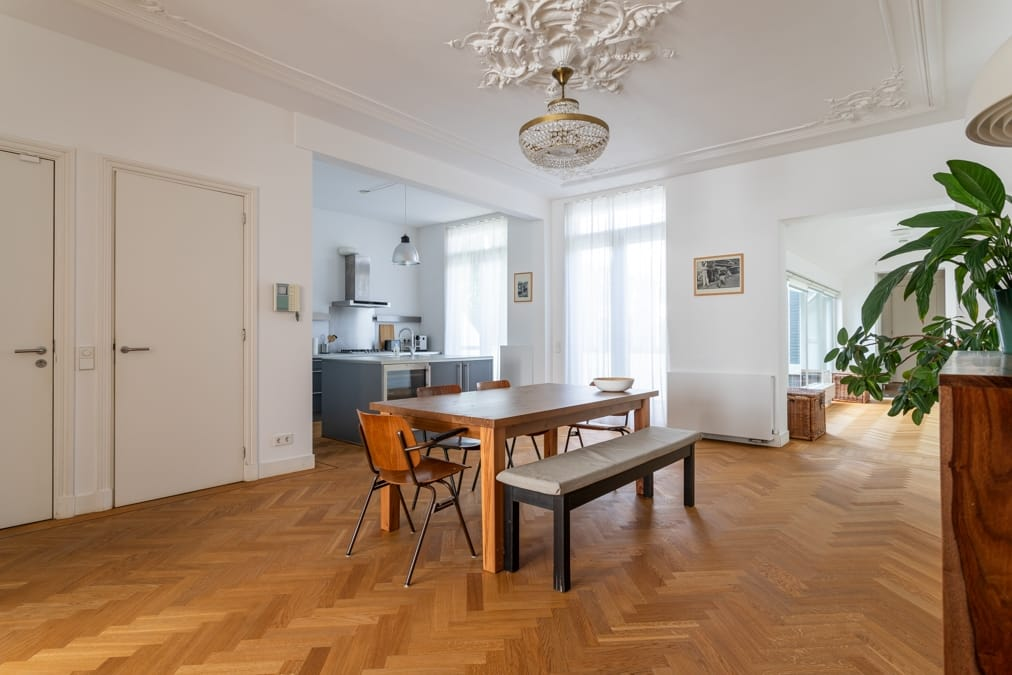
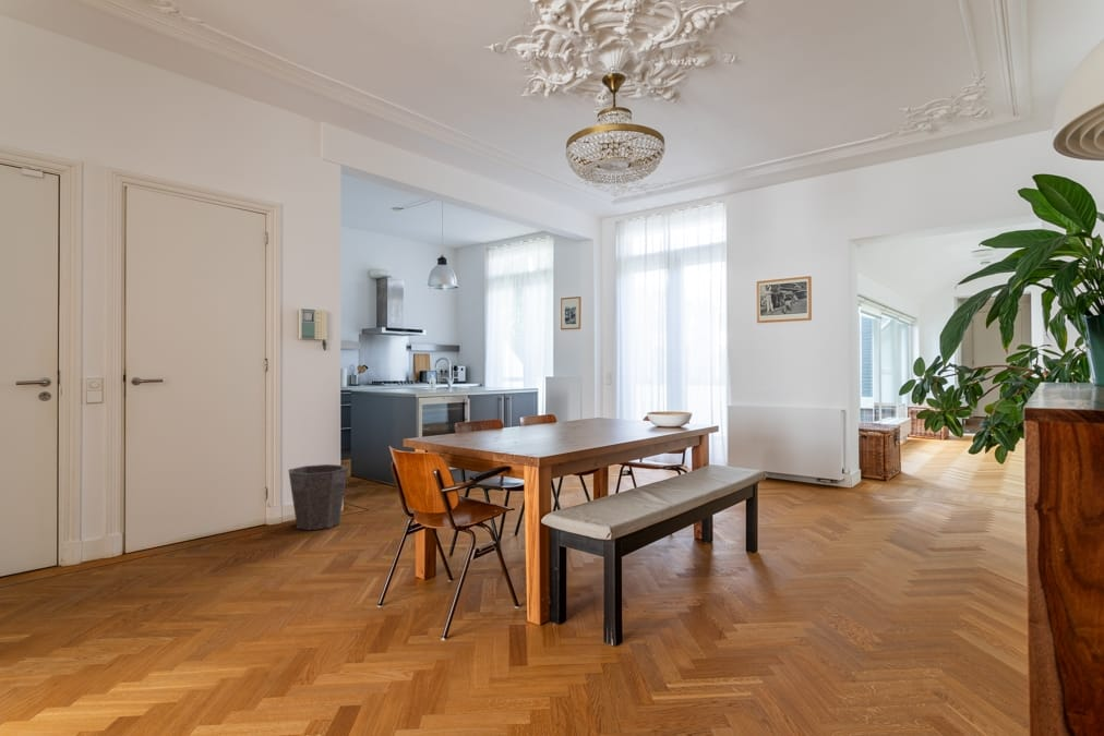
+ waste bin (317, 496)
